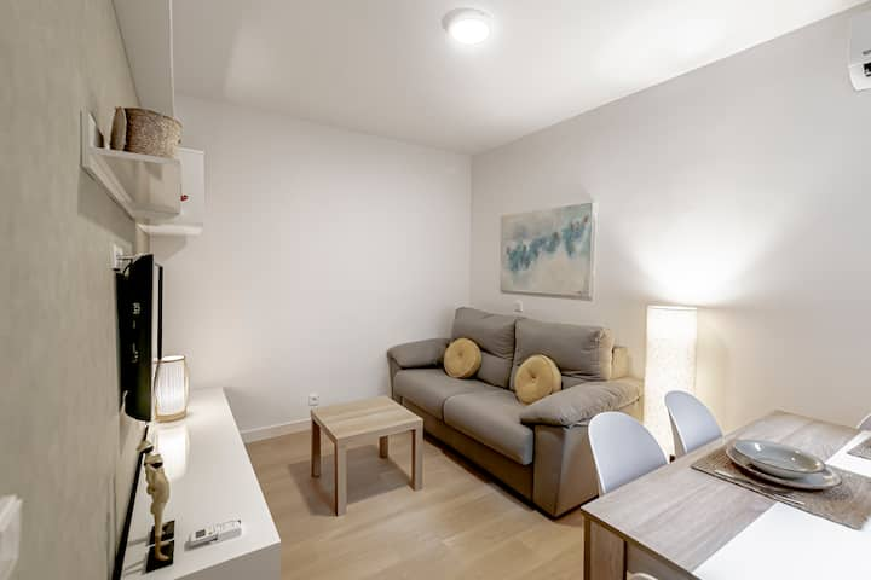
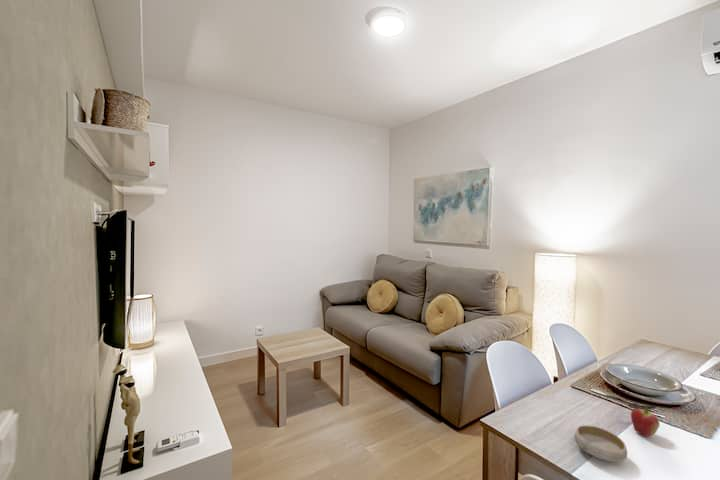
+ fruit (645, 418)
+ bowl (599, 444)
